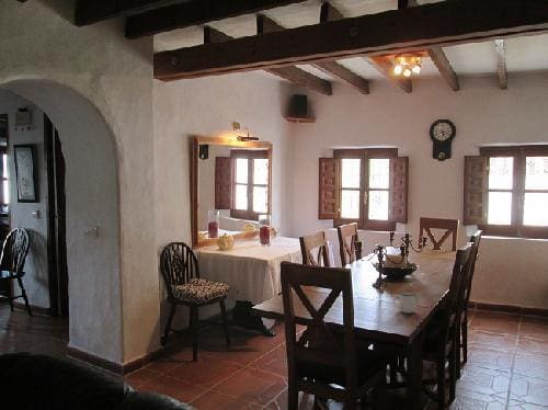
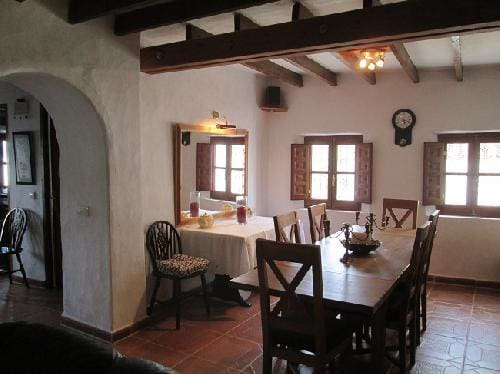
- mug (403, 301)
